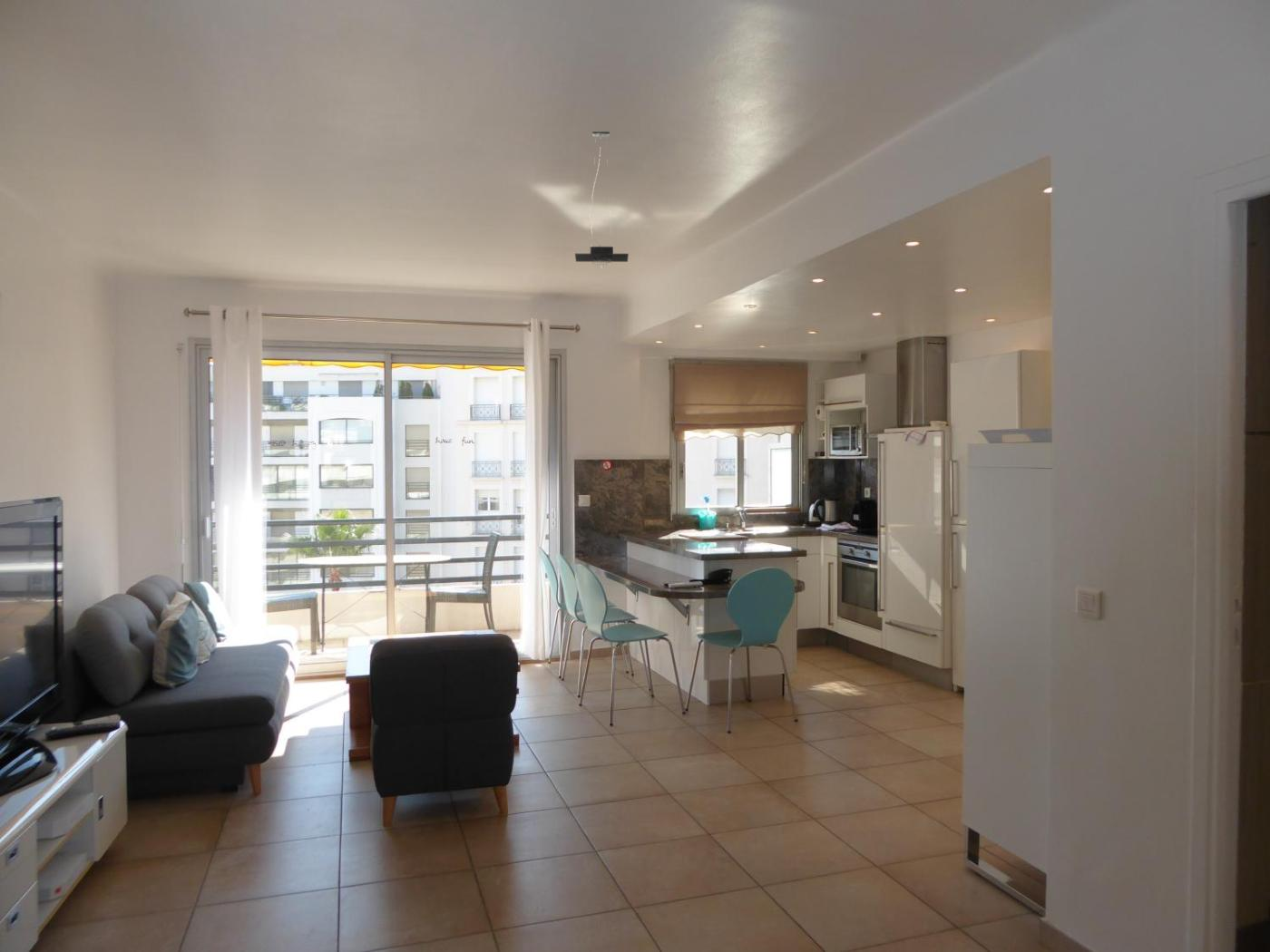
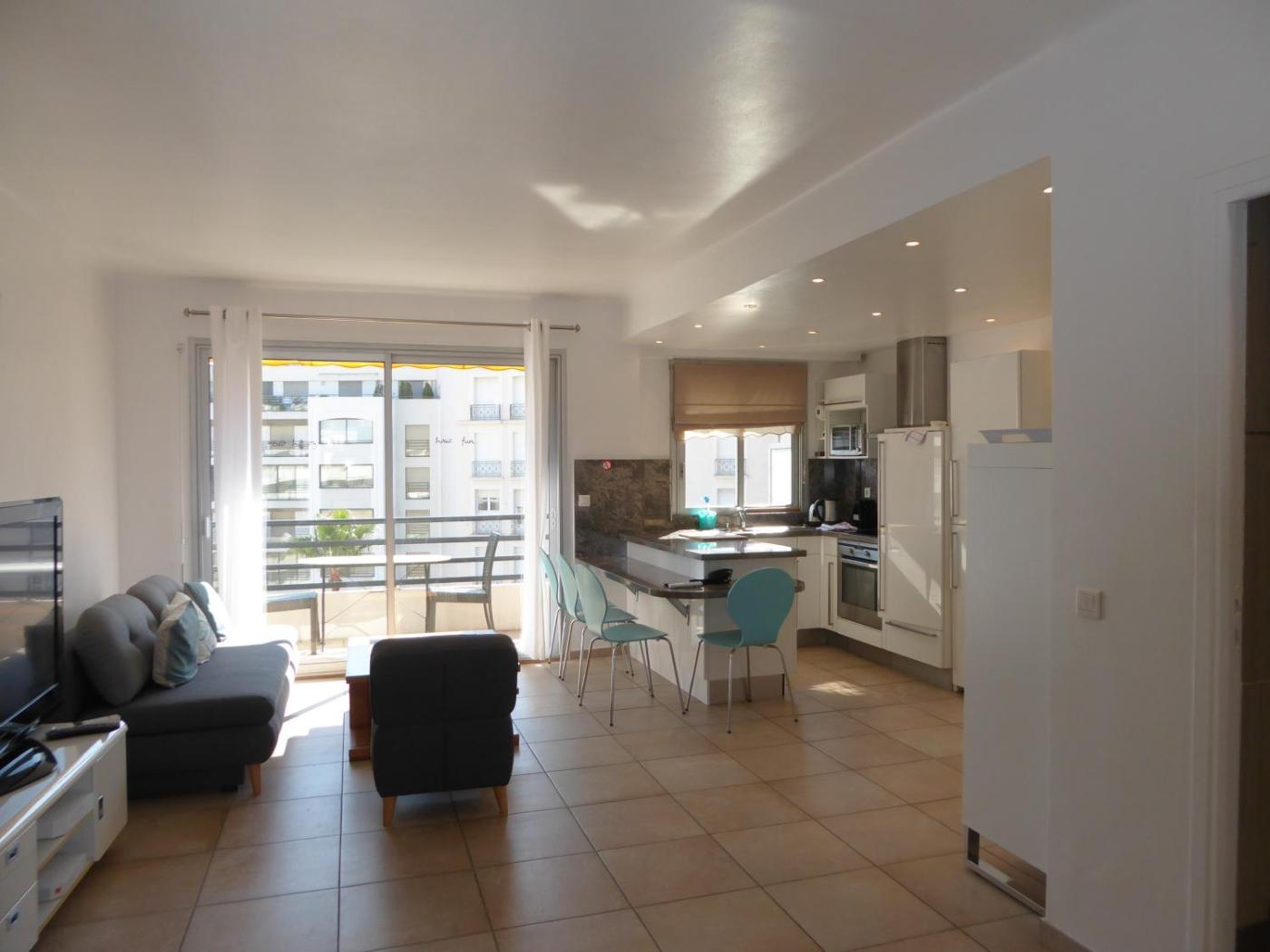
- pendant lamp (609, 199)
